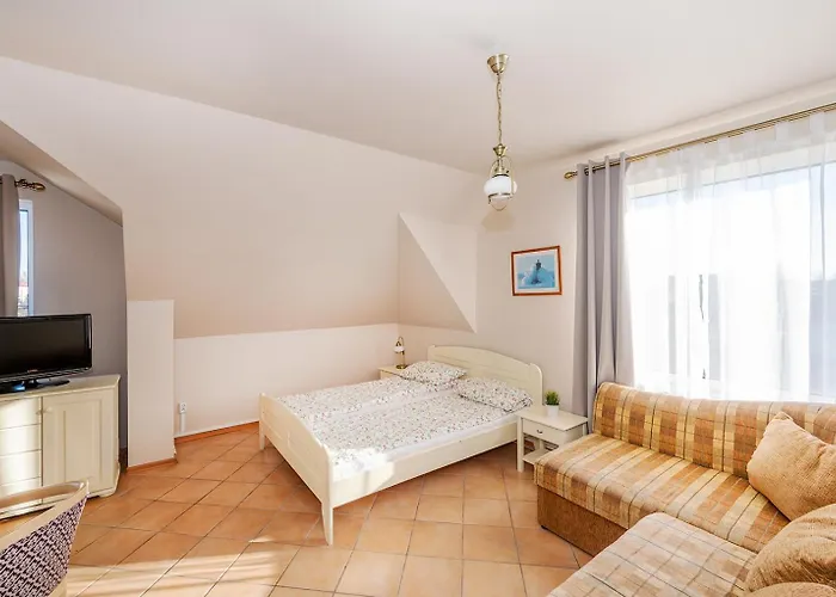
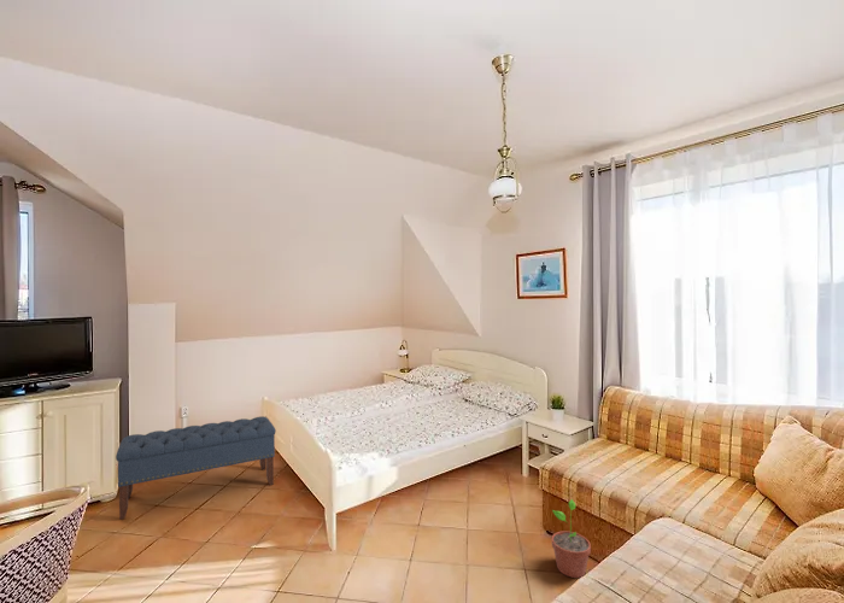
+ potted plant (570, 537)
+ bench (201, 459)
